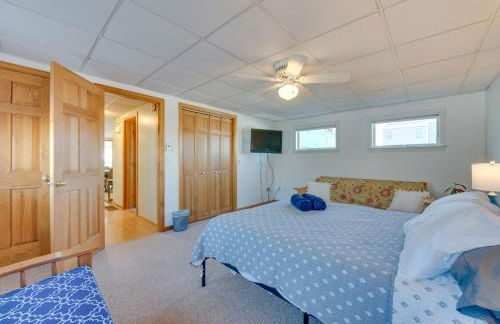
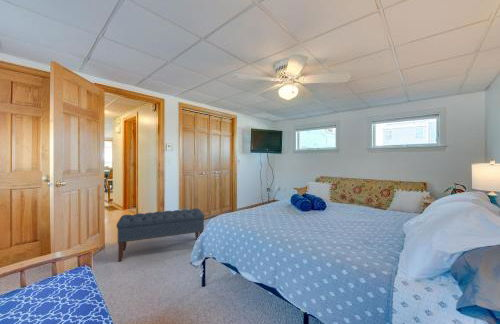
+ bench (163, 230)
